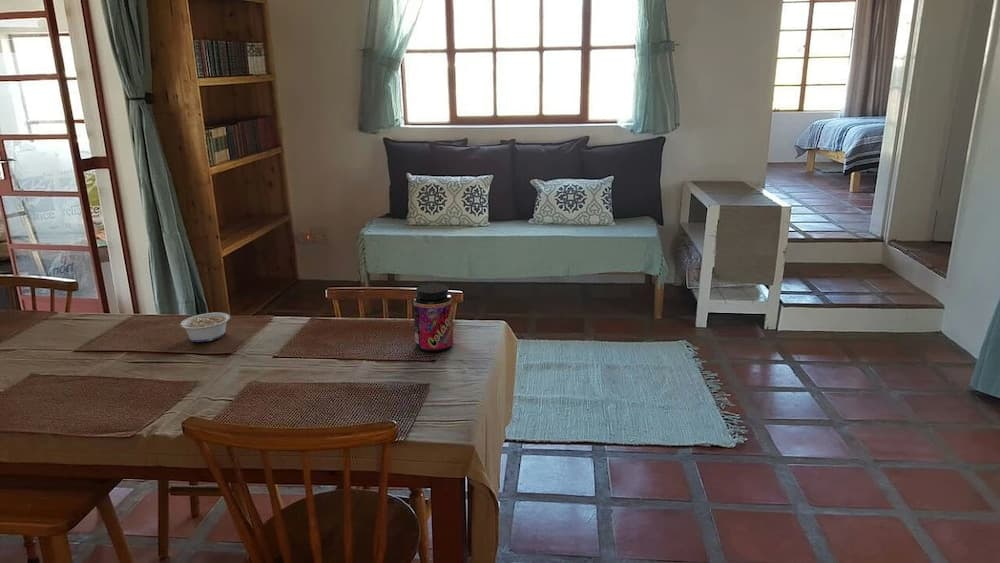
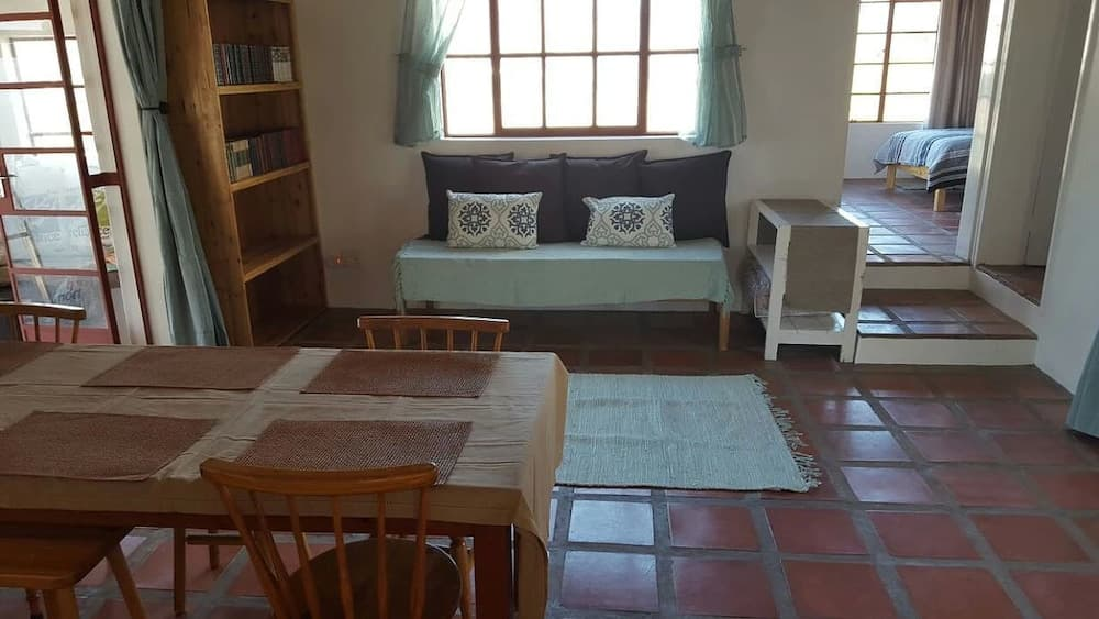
- jar (433, 317)
- legume (205, 327)
